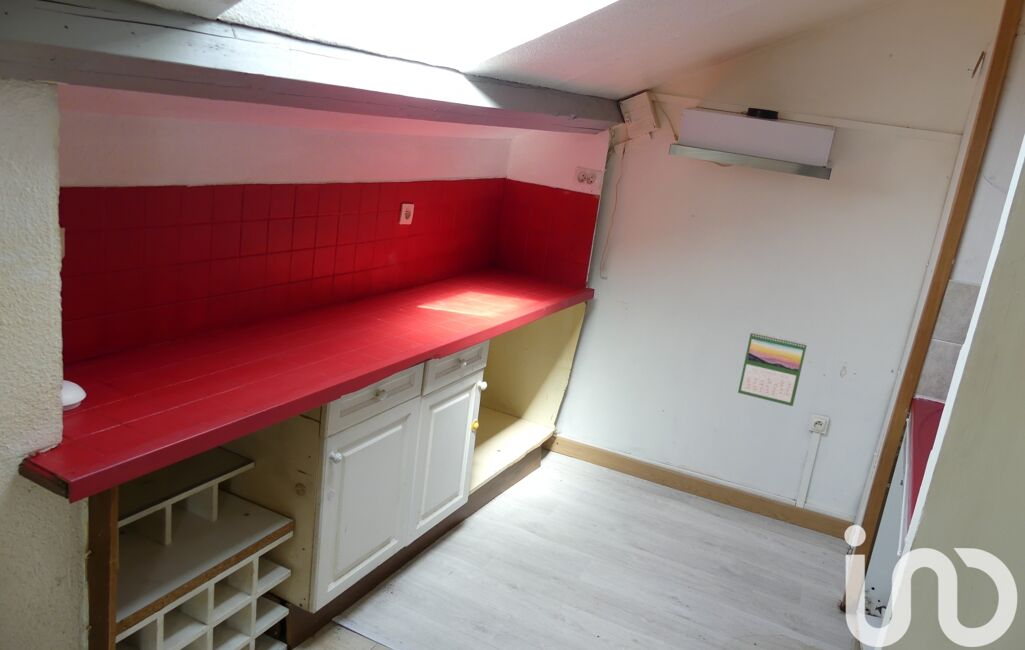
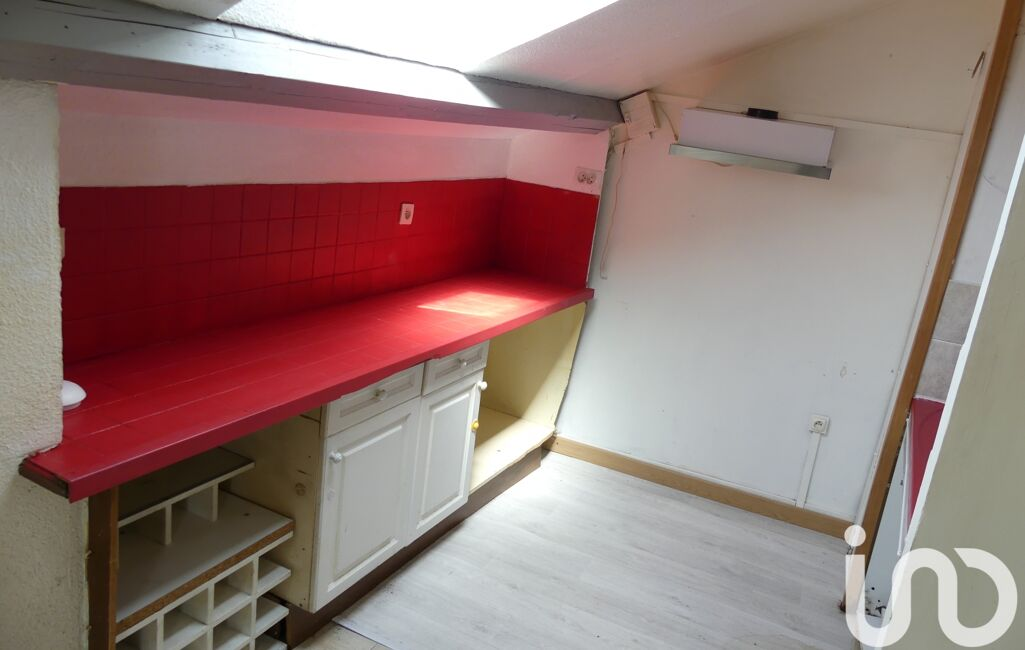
- calendar (771, 367)
